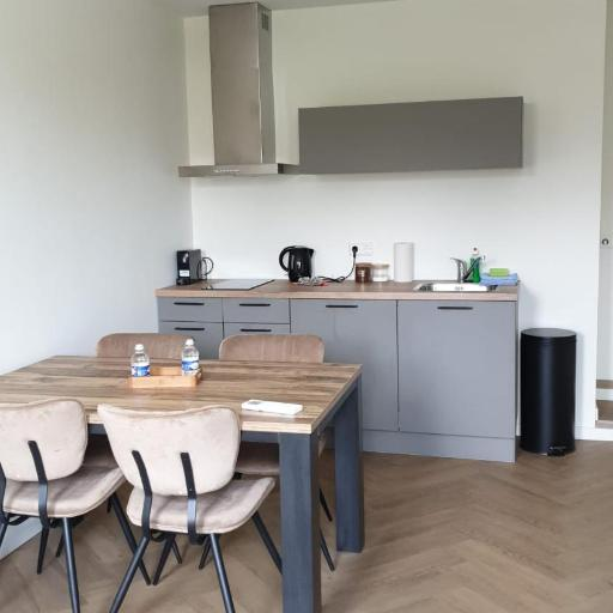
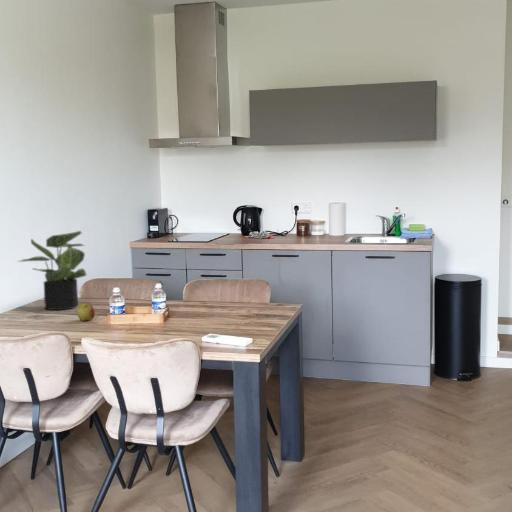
+ apple (86, 311)
+ potted plant (56, 270)
